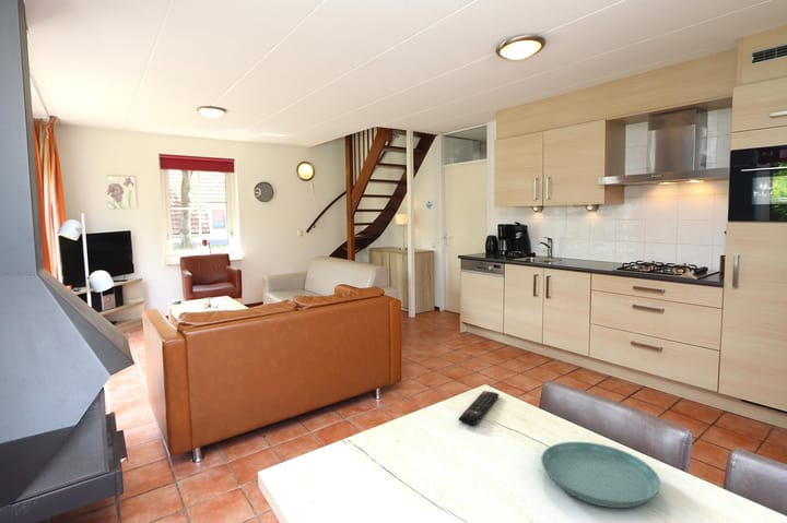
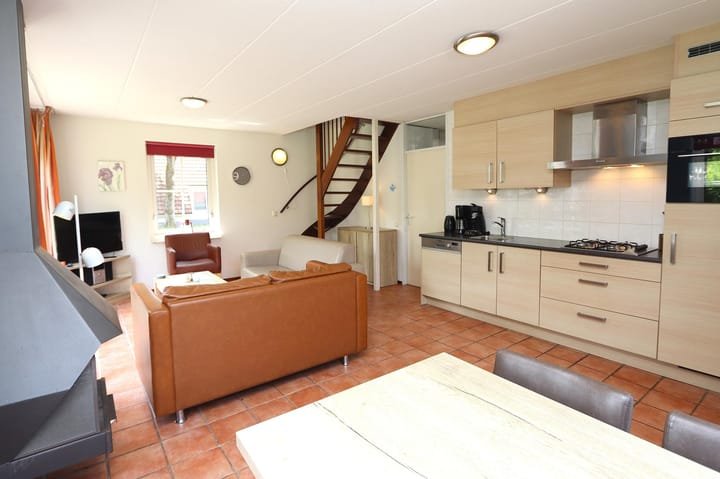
- remote control (480, 406)
- saucer (597, 474)
